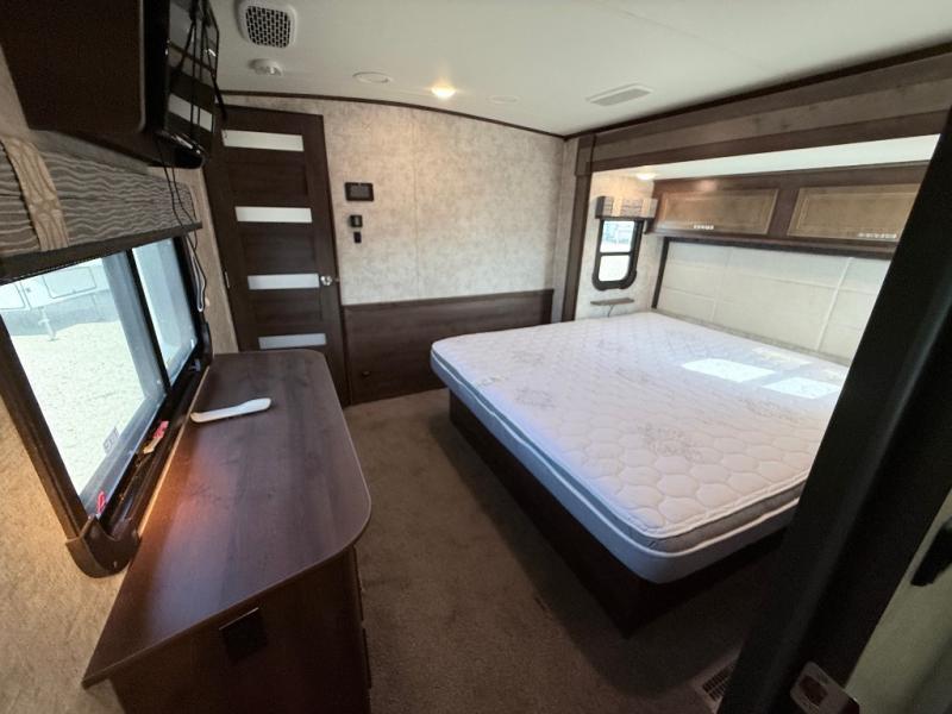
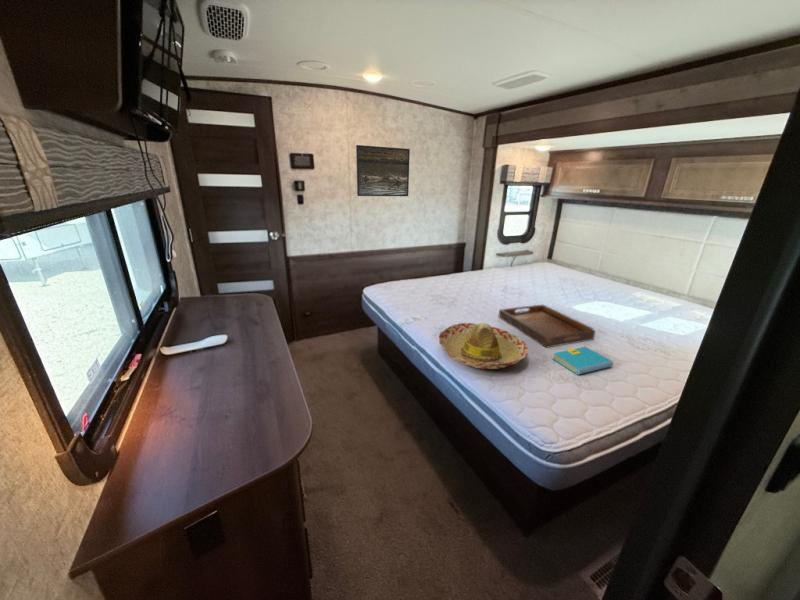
+ serving tray (544, 323)
+ book (582, 360)
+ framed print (383, 172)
+ hat (482, 339)
